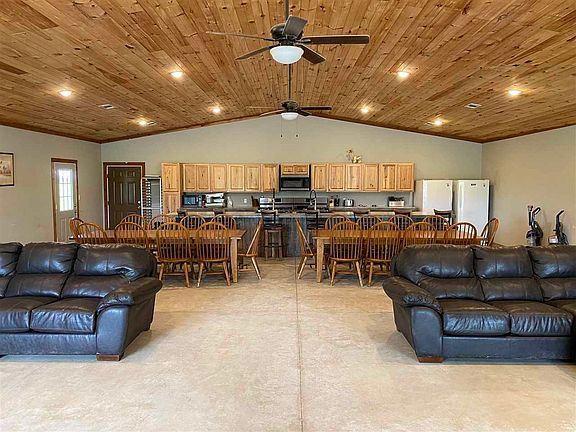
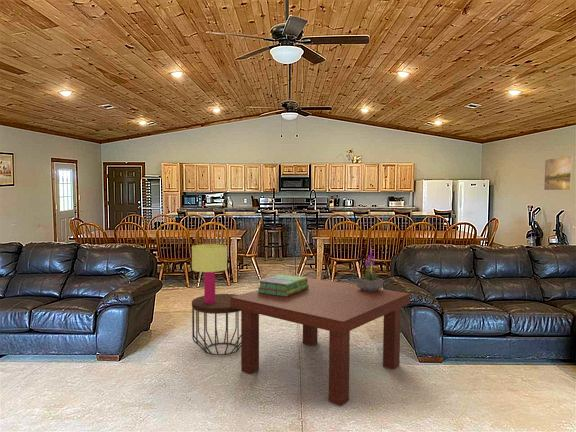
+ side table (216, 325)
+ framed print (557, 174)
+ table lamp (209, 274)
+ coffee table (321, 328)
+ stack of books (283, 284)
+ potted plant (369, 268)
